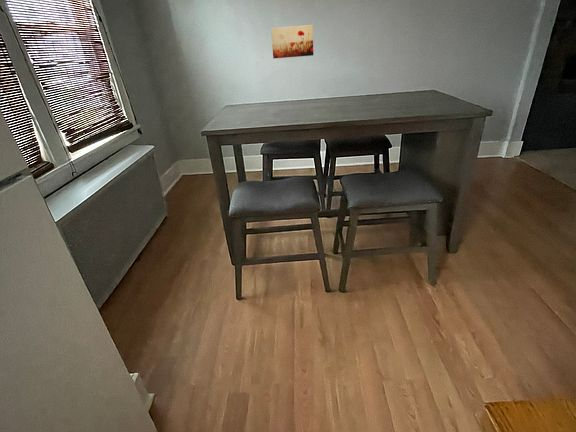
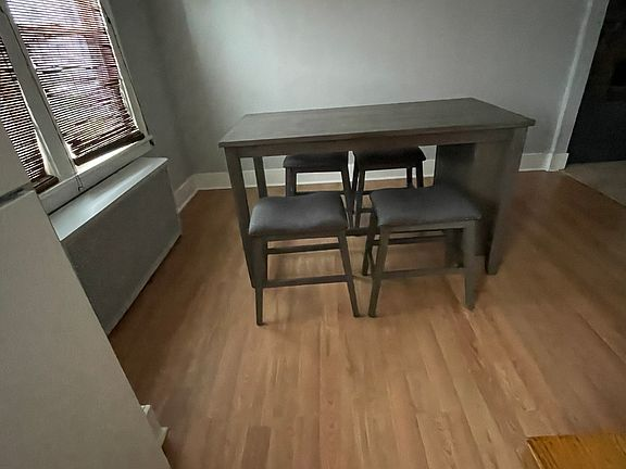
- wall art (292, 42)
